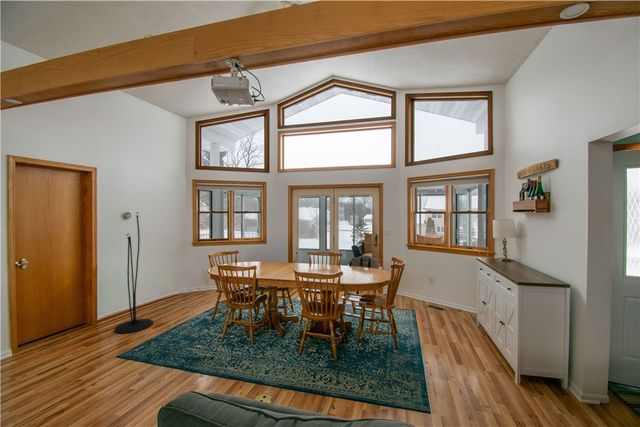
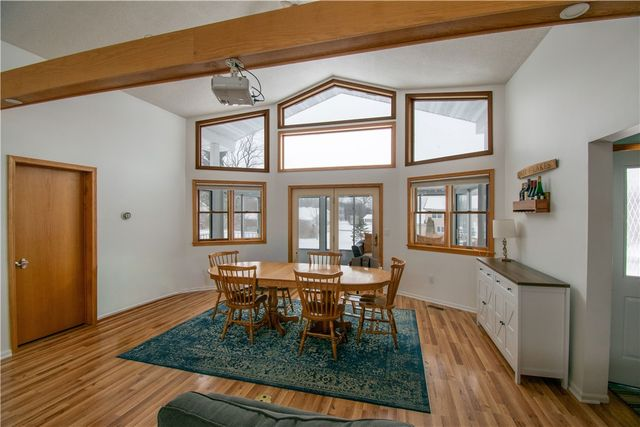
- floor lamp (136, 269)
